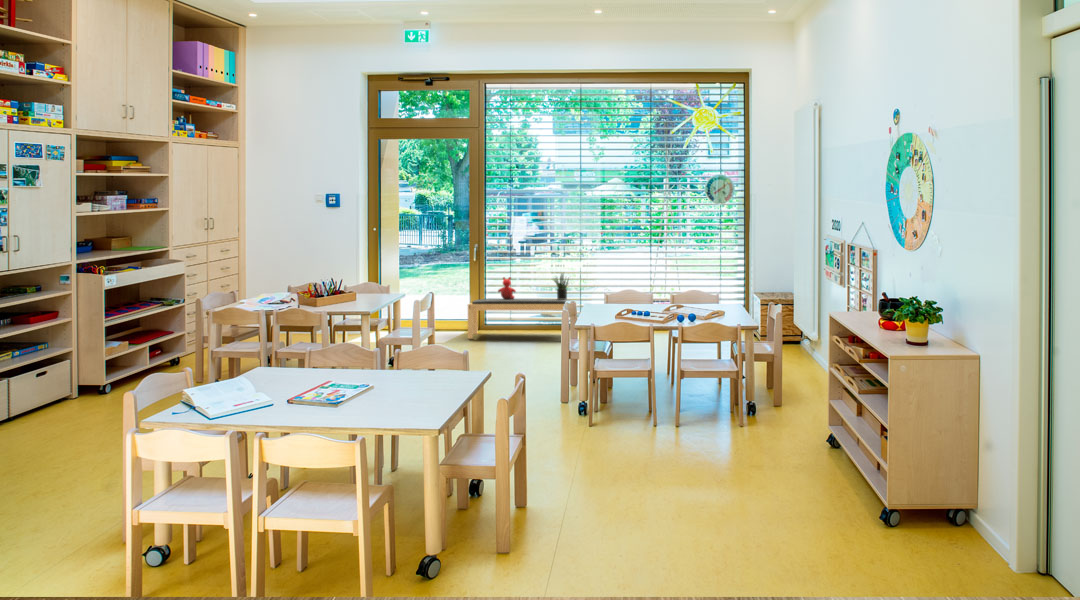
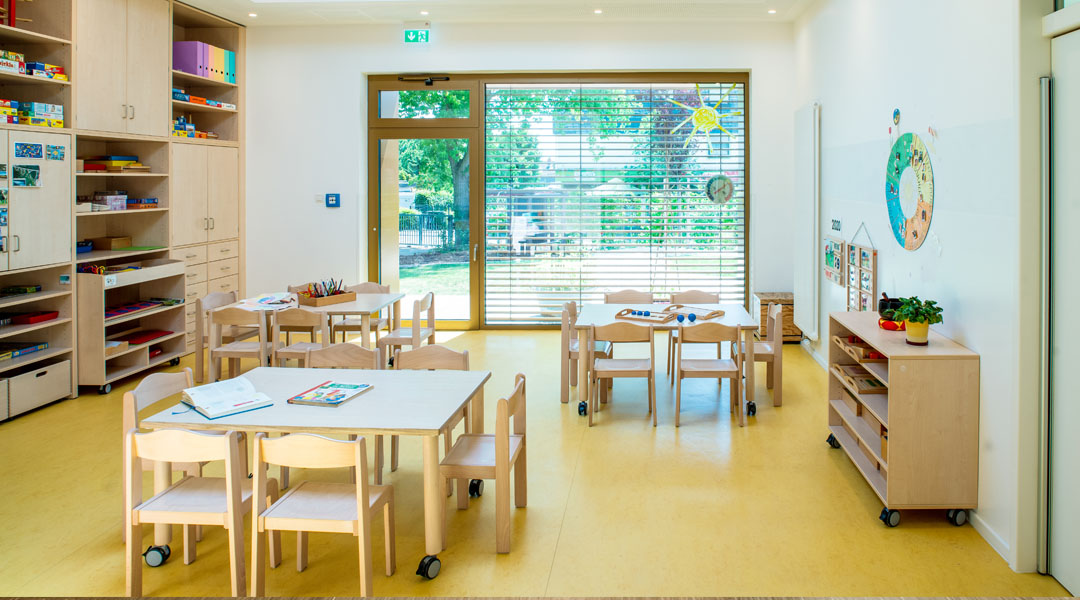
- stuffed bear (507, 288)
- bench (523, 309)
- potted plant (560, 285)
